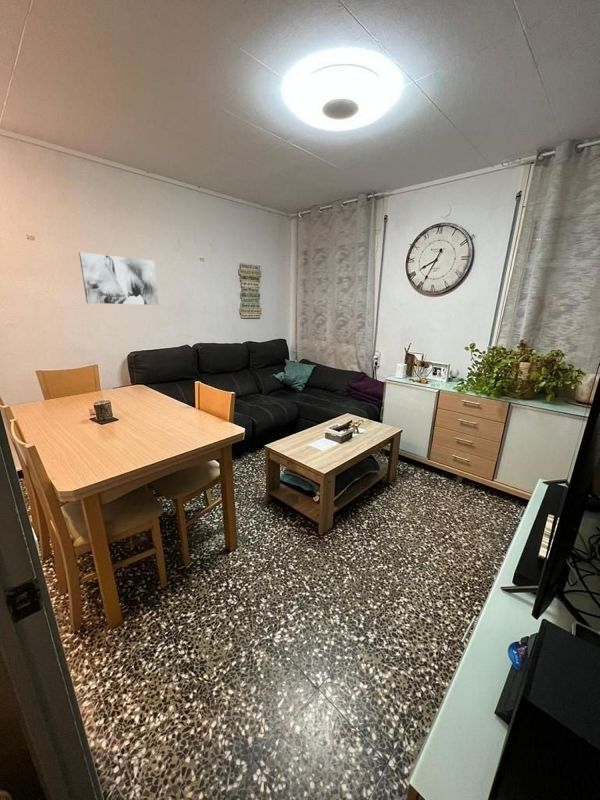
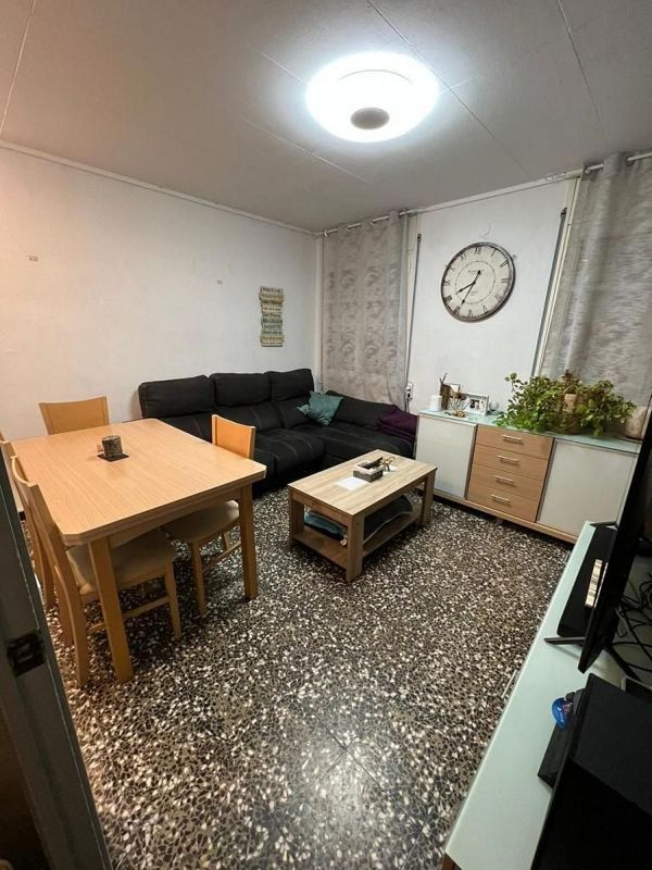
- wall art (122, 281)
